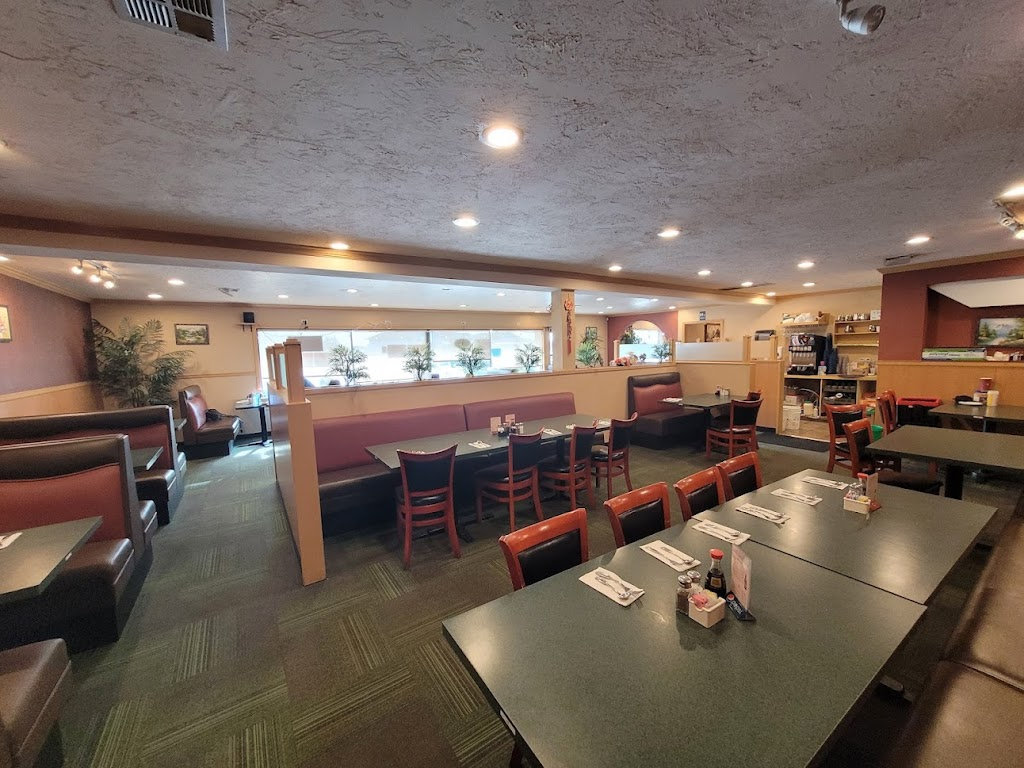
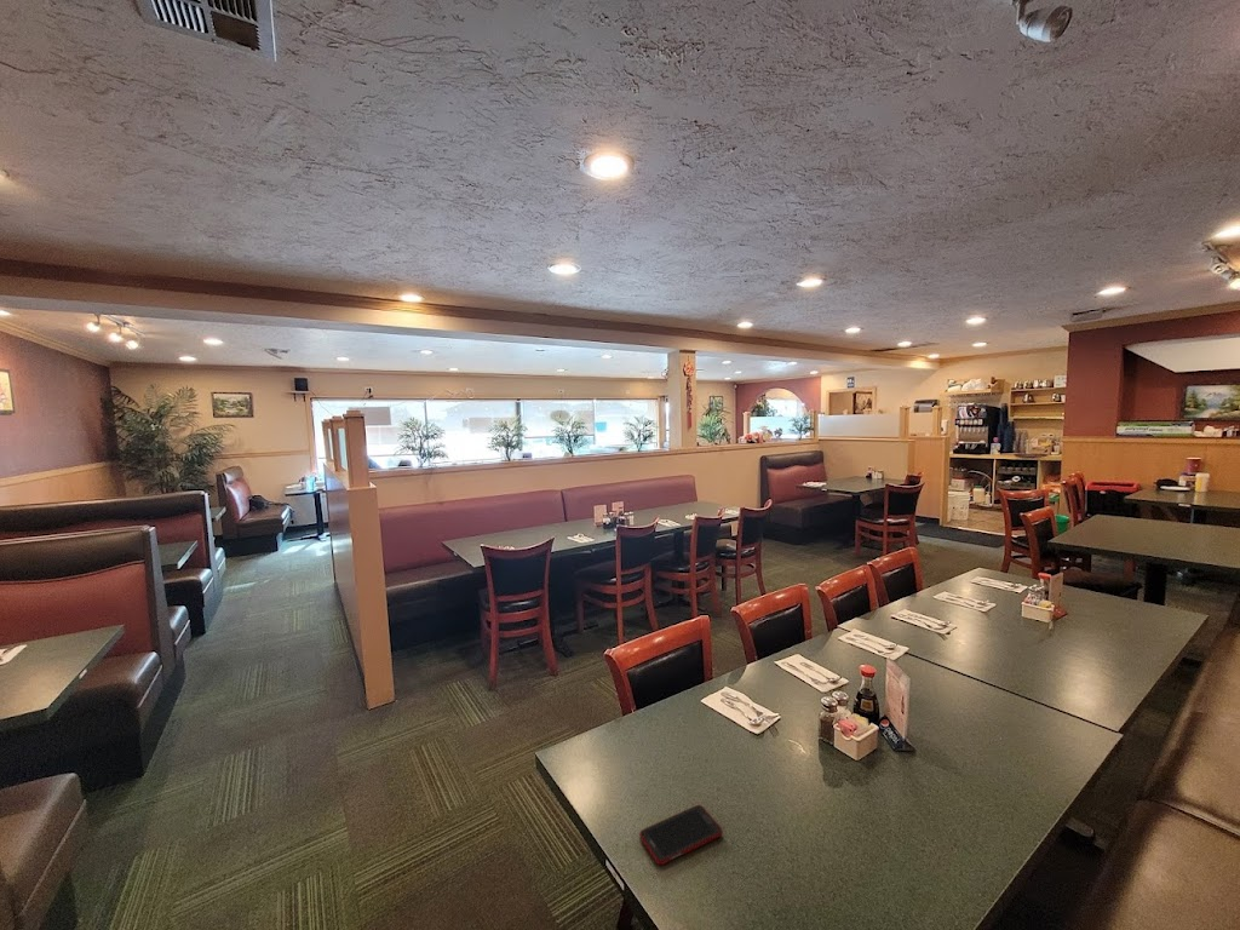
+ cell phone (681, 833)
